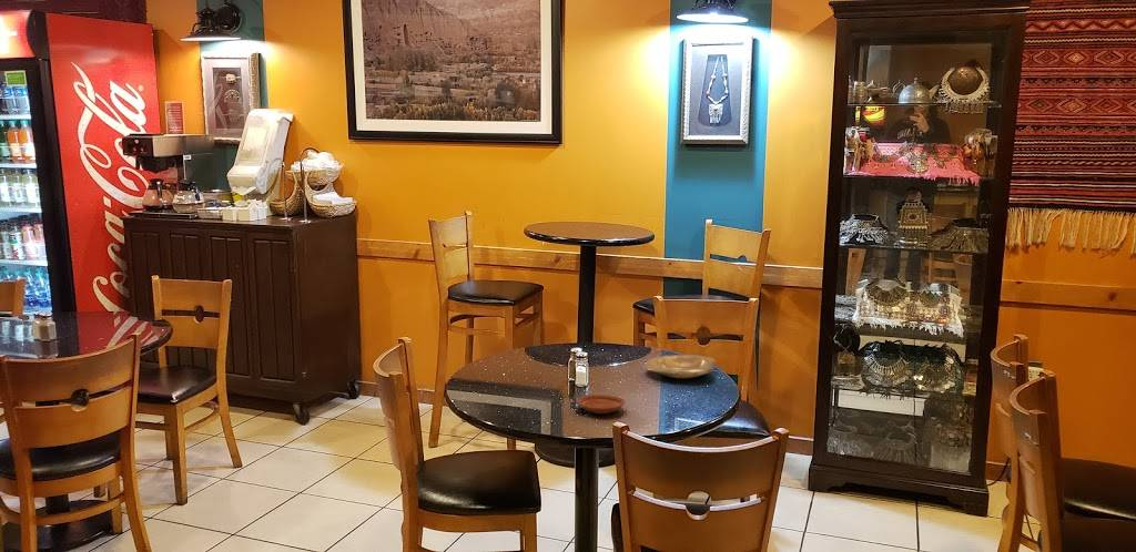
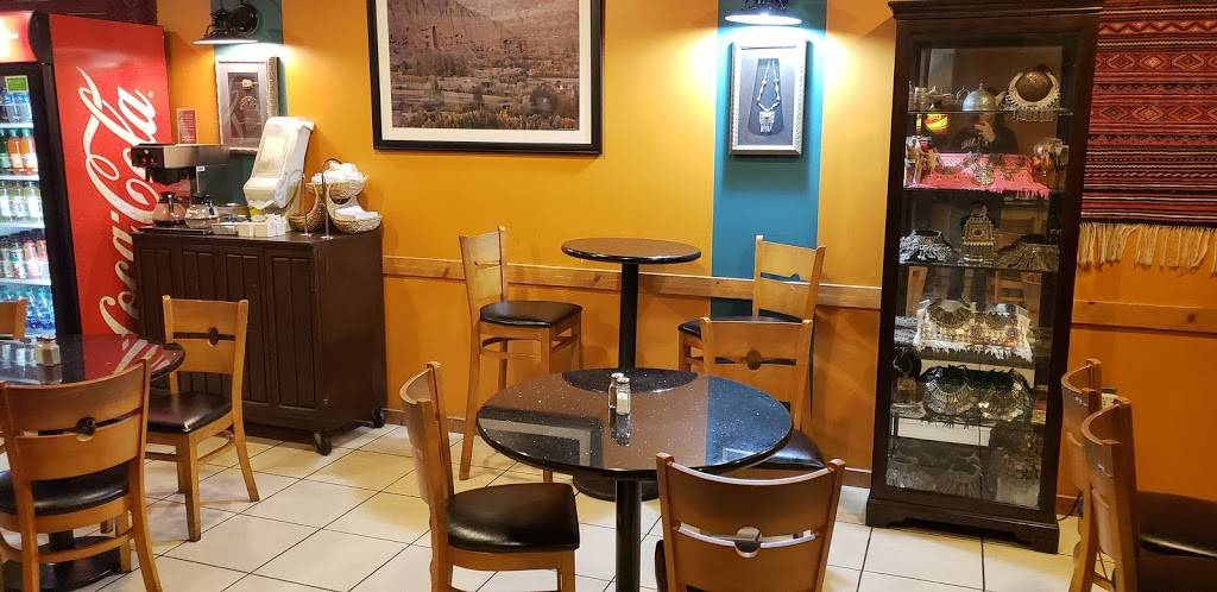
- plate (680, 367)
- plate (600, 406)
